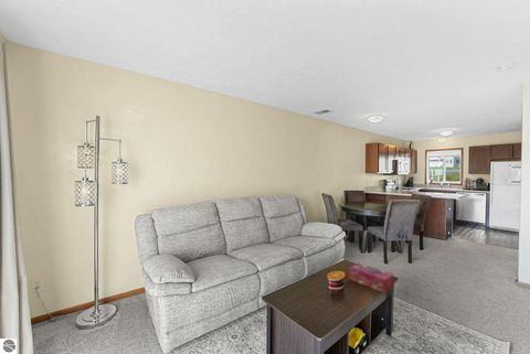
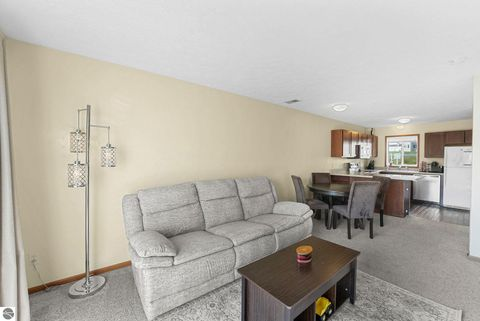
- tissue box (370, 276)
